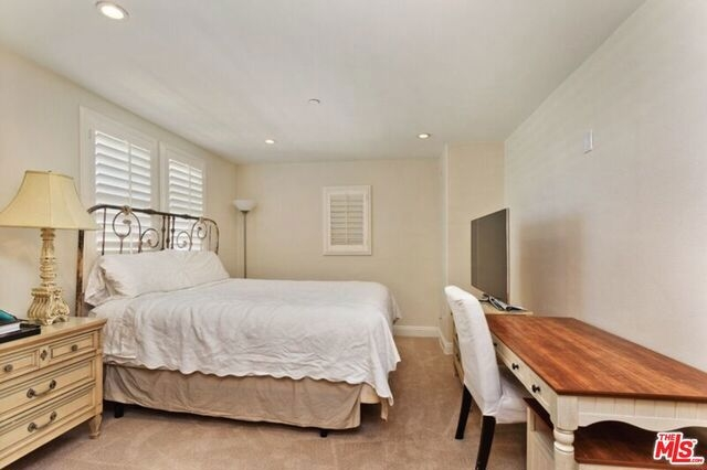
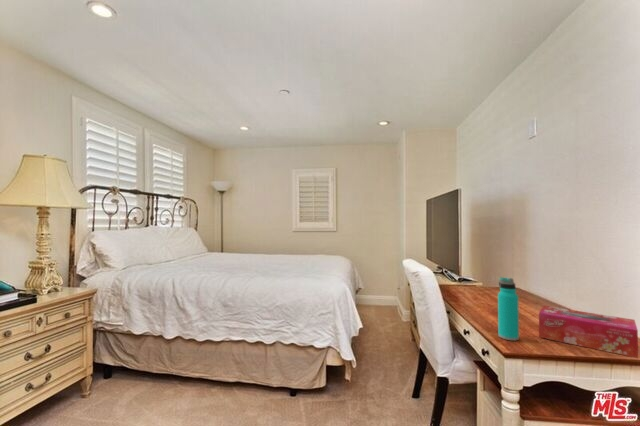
+ tissue box (585, 328)
+ water bottle (508, 307)
